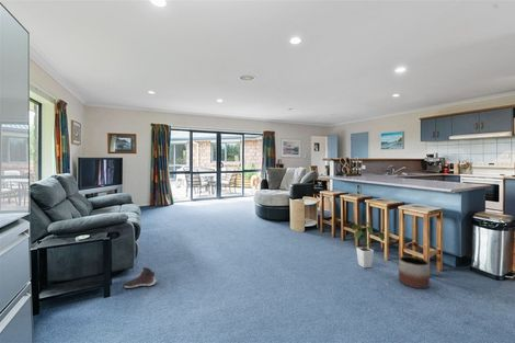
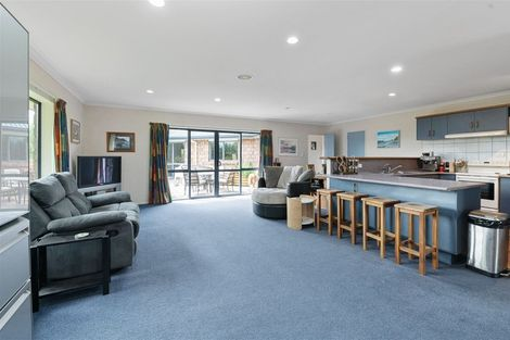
- house plant (367, 244)
- planter (413, 272)
- sneaker (139, 276)
